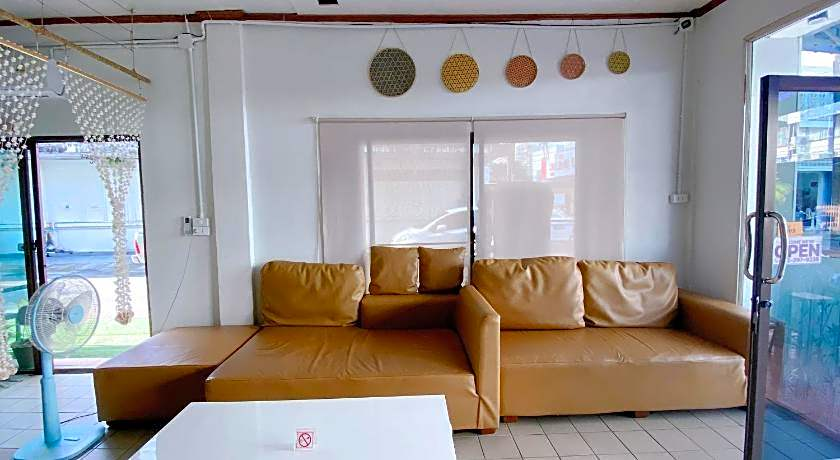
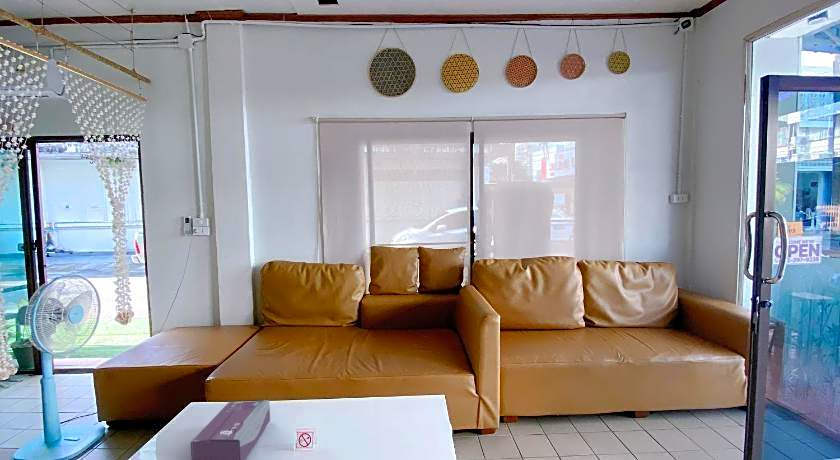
+ tissue box (233, 430)
